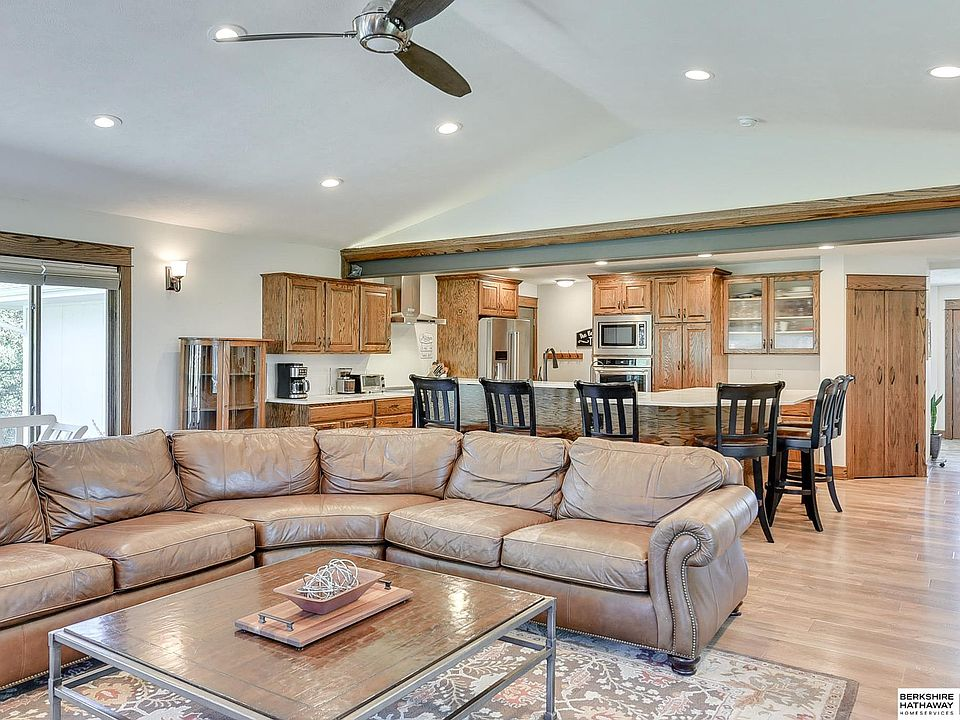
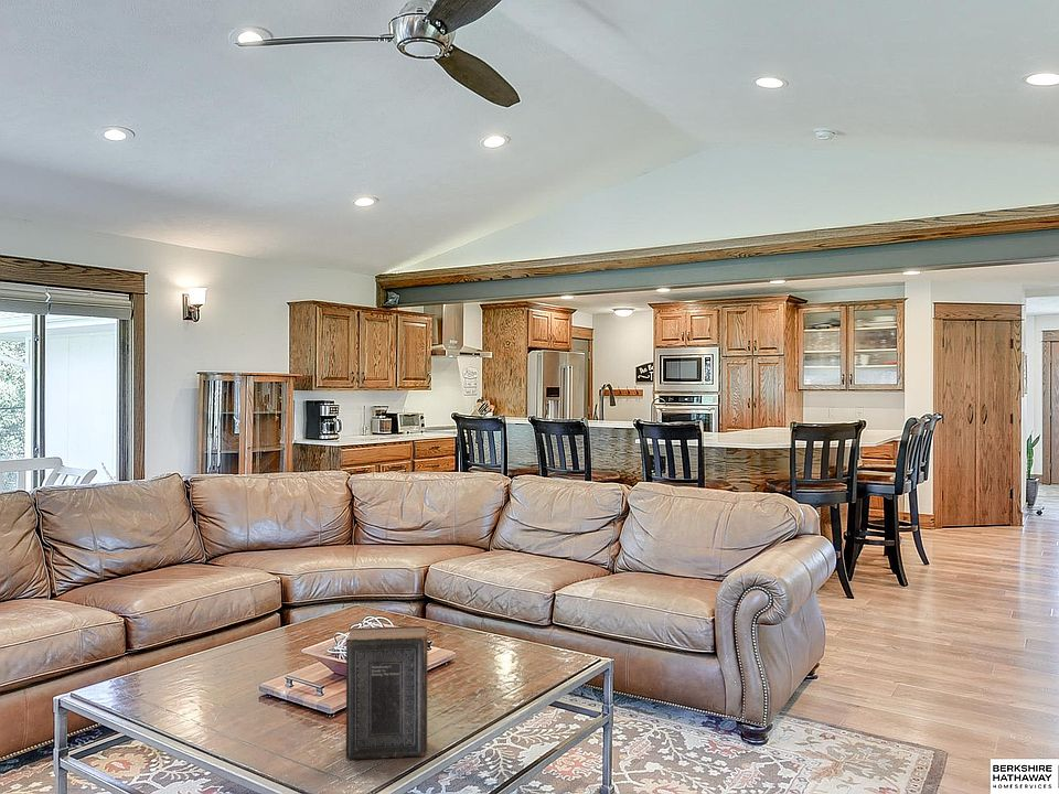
+ book (387, 690)
